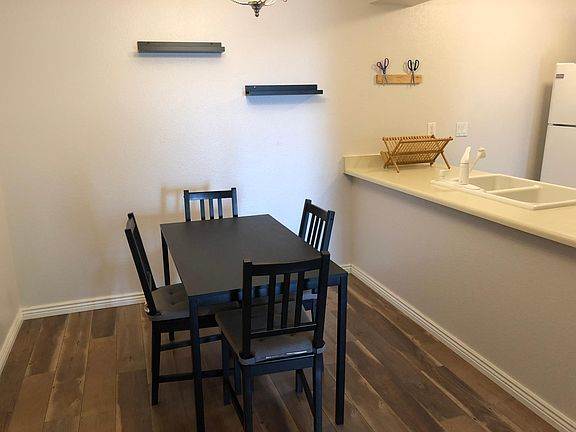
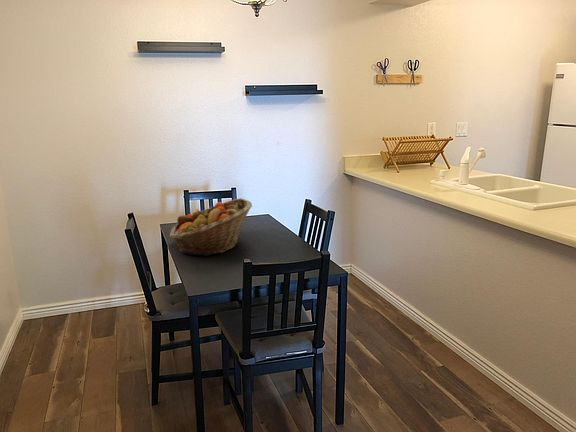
+ fruit basket (211, 224)
